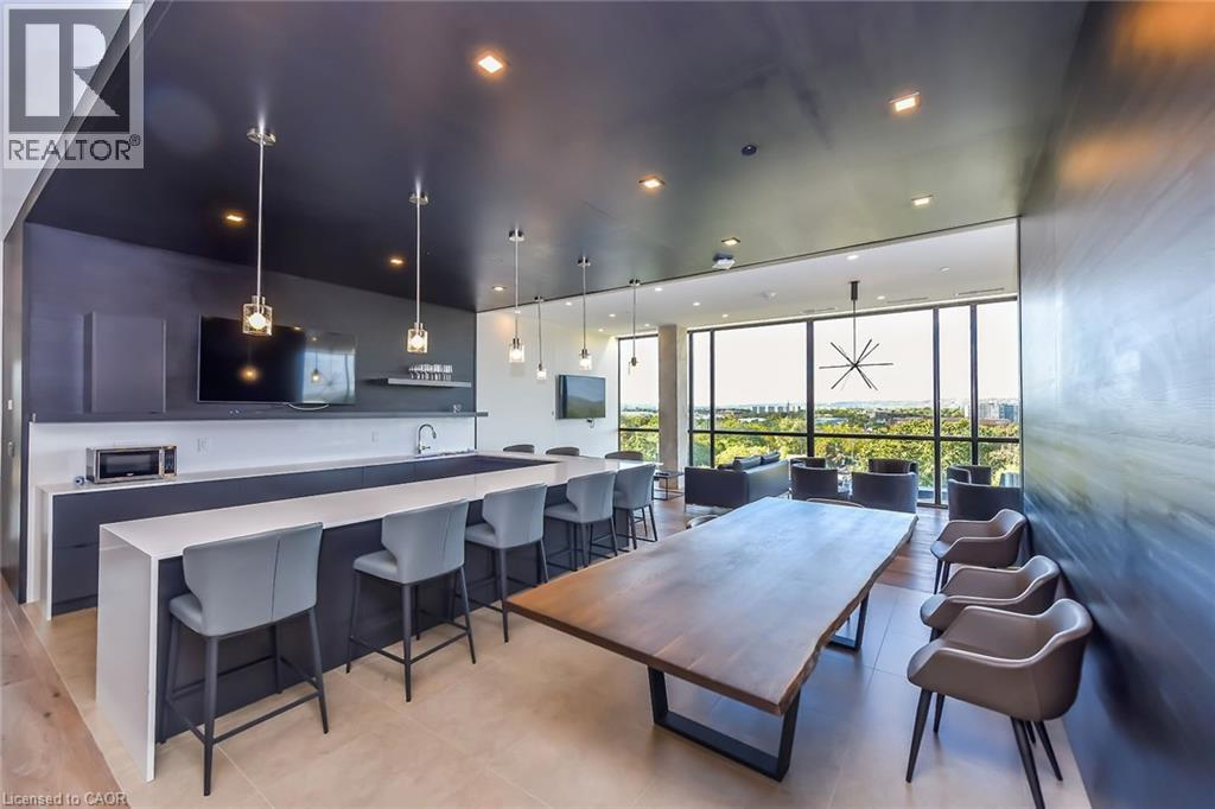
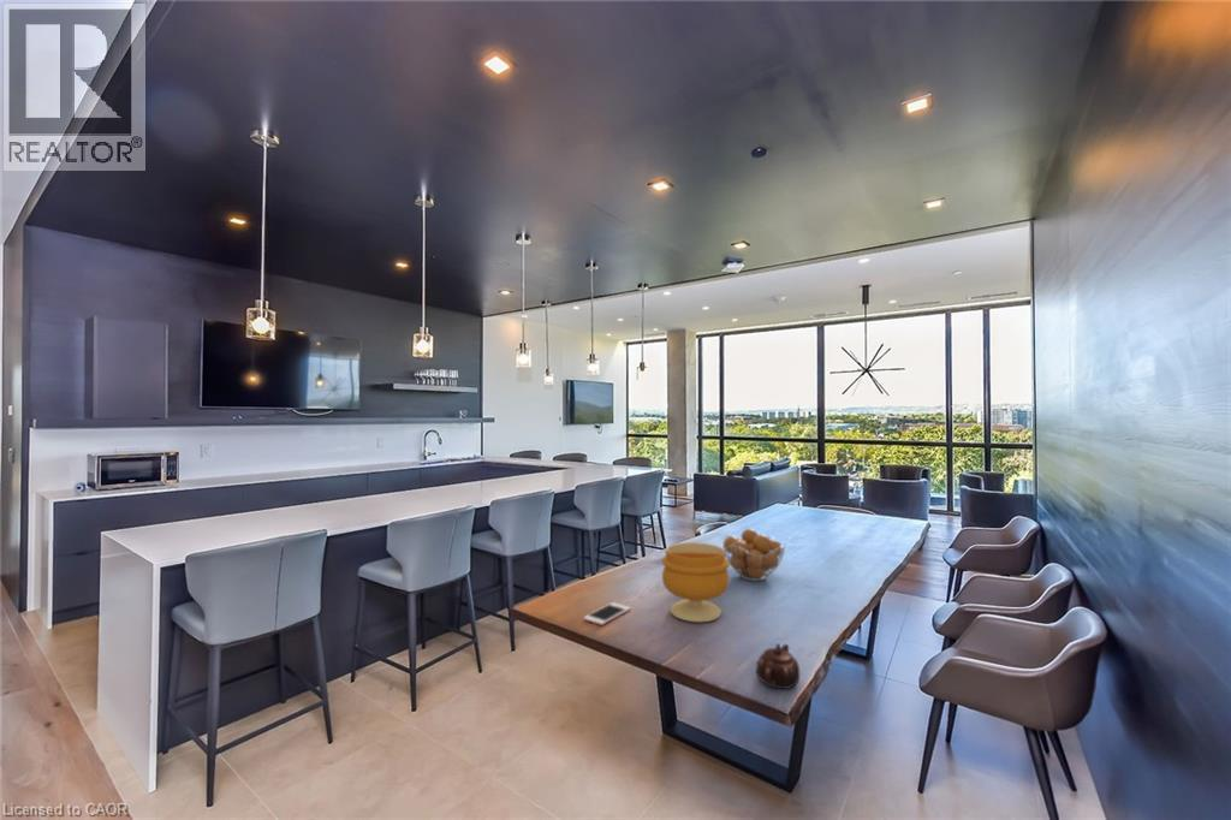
+ teapot (777, 662)
+ footed bowl (695, 581)
+ fruit basket (753, 553)
+ cell phone (607, 613)
